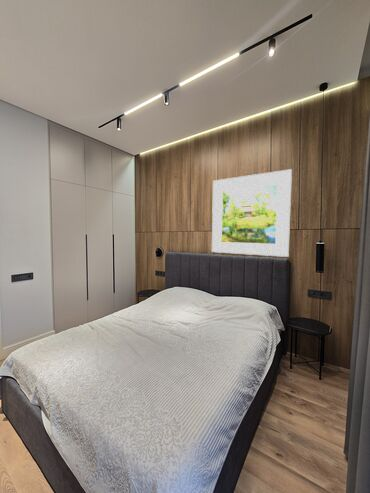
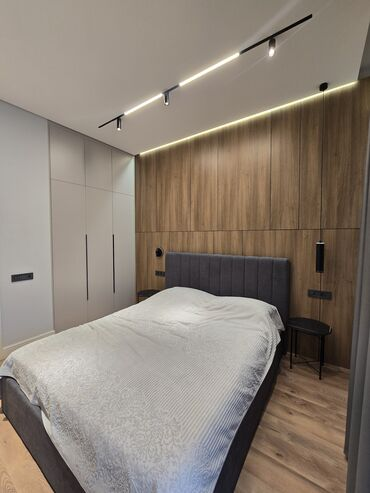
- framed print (247, 215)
